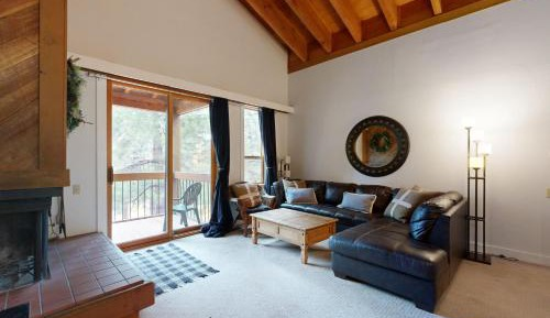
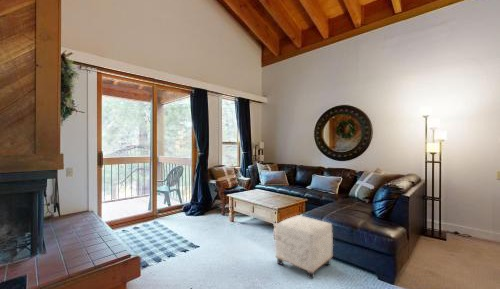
+ ottoman (304, 242)
